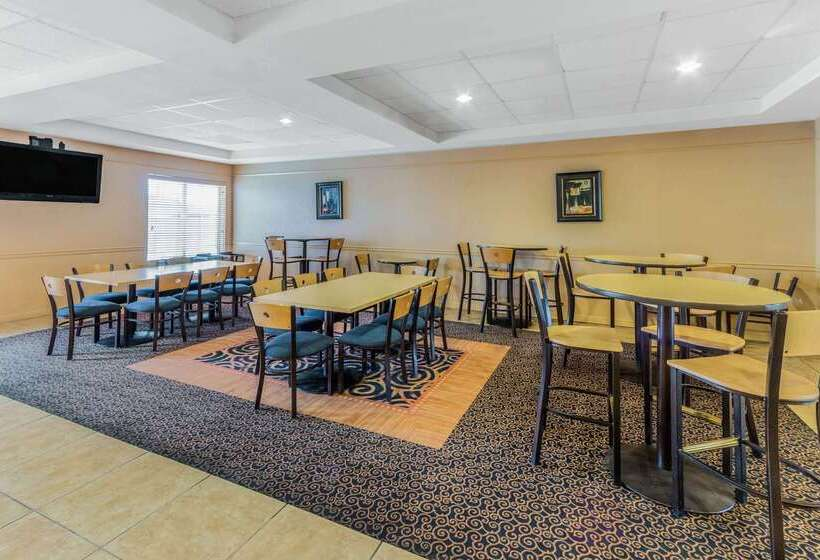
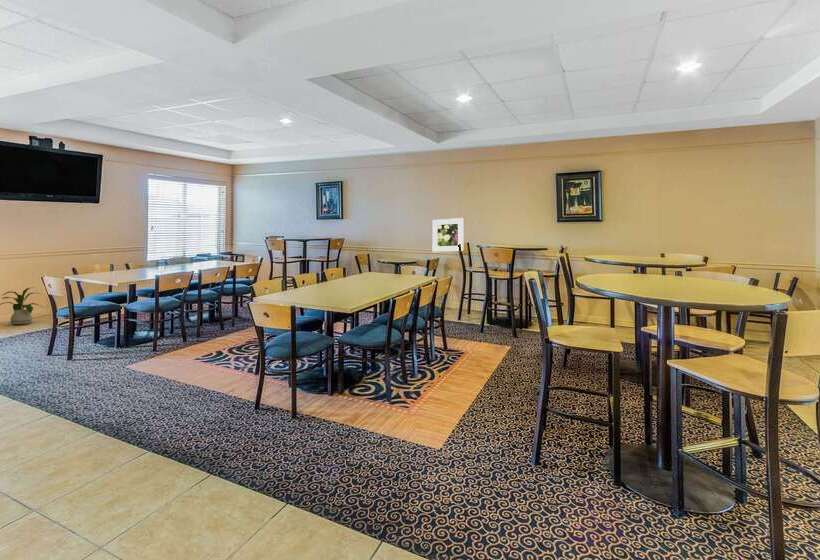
+ house plant (21, 305)
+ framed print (447, 235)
